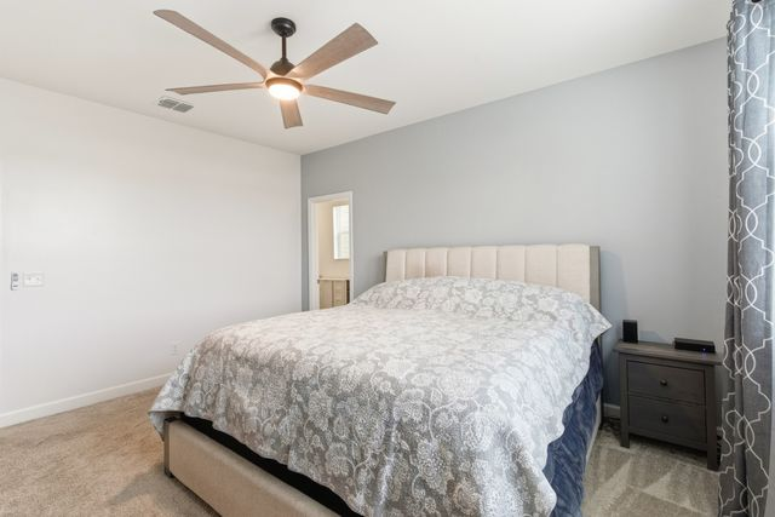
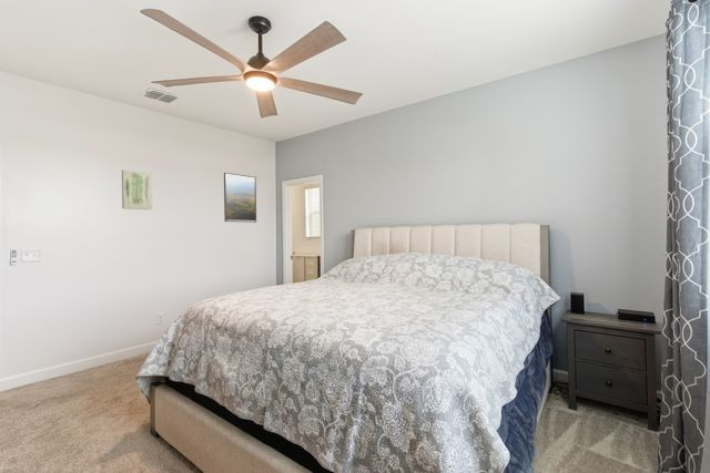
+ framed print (241, 198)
+ wall art (136, 191)
